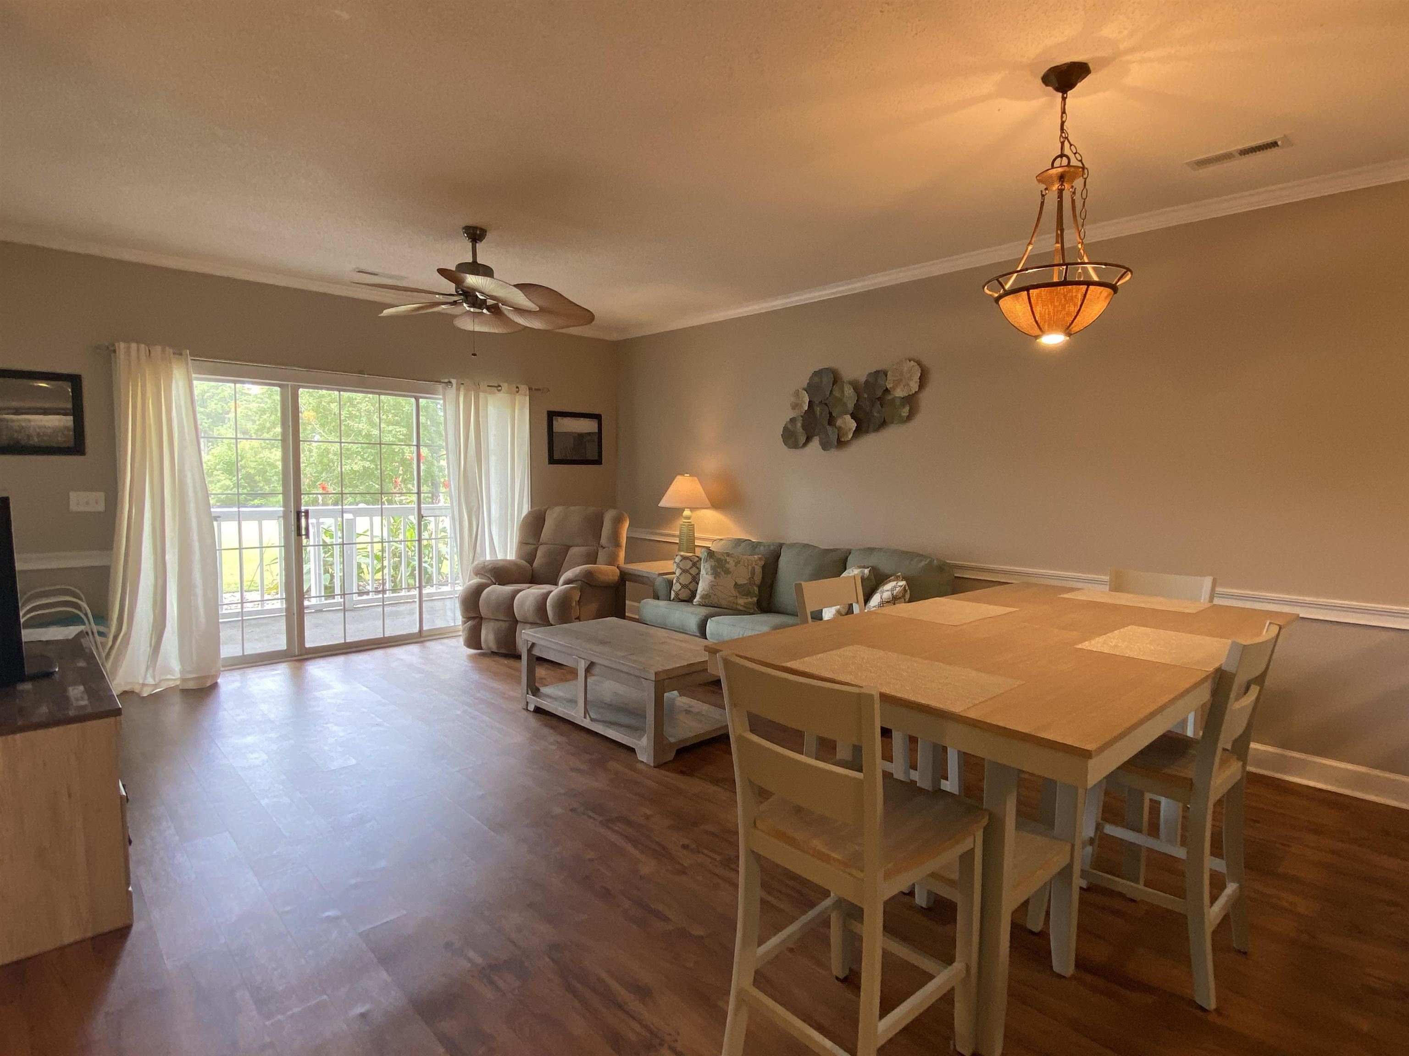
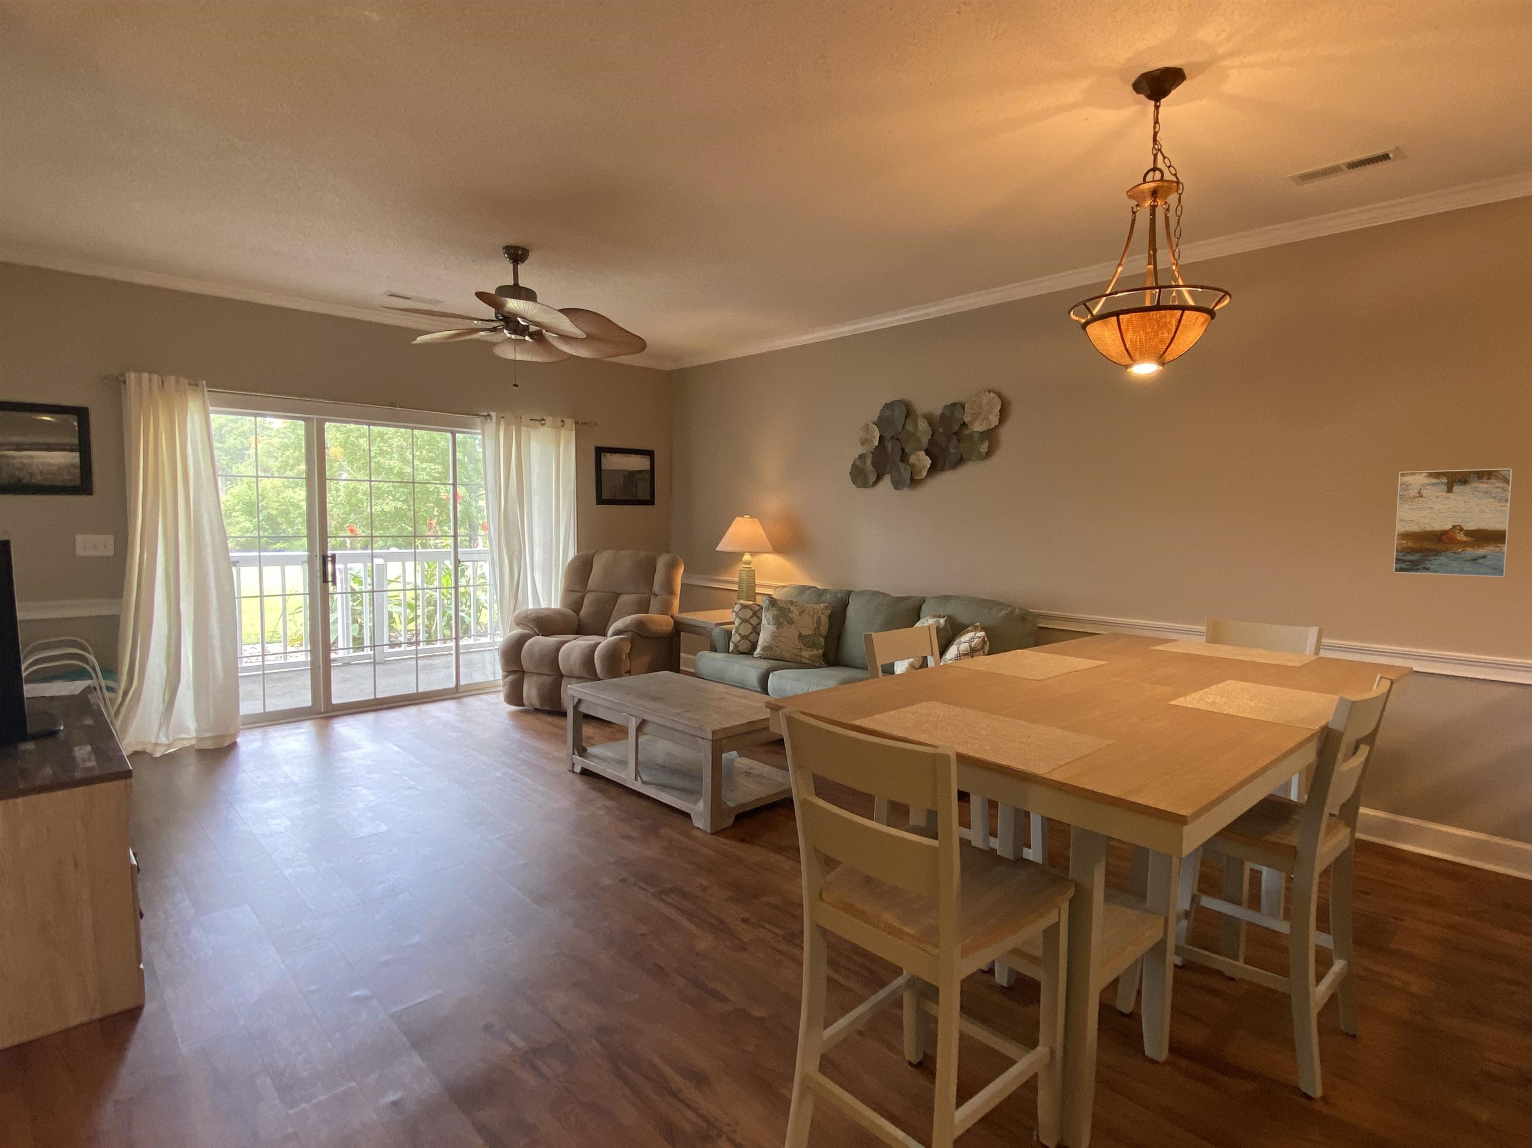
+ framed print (1450, 522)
